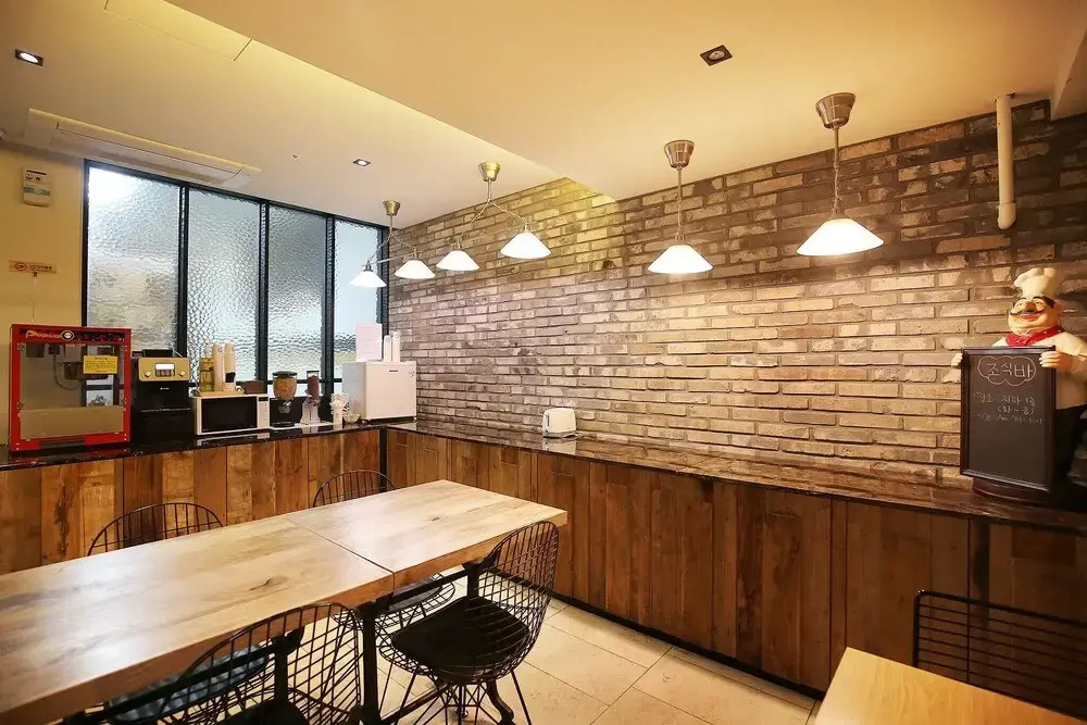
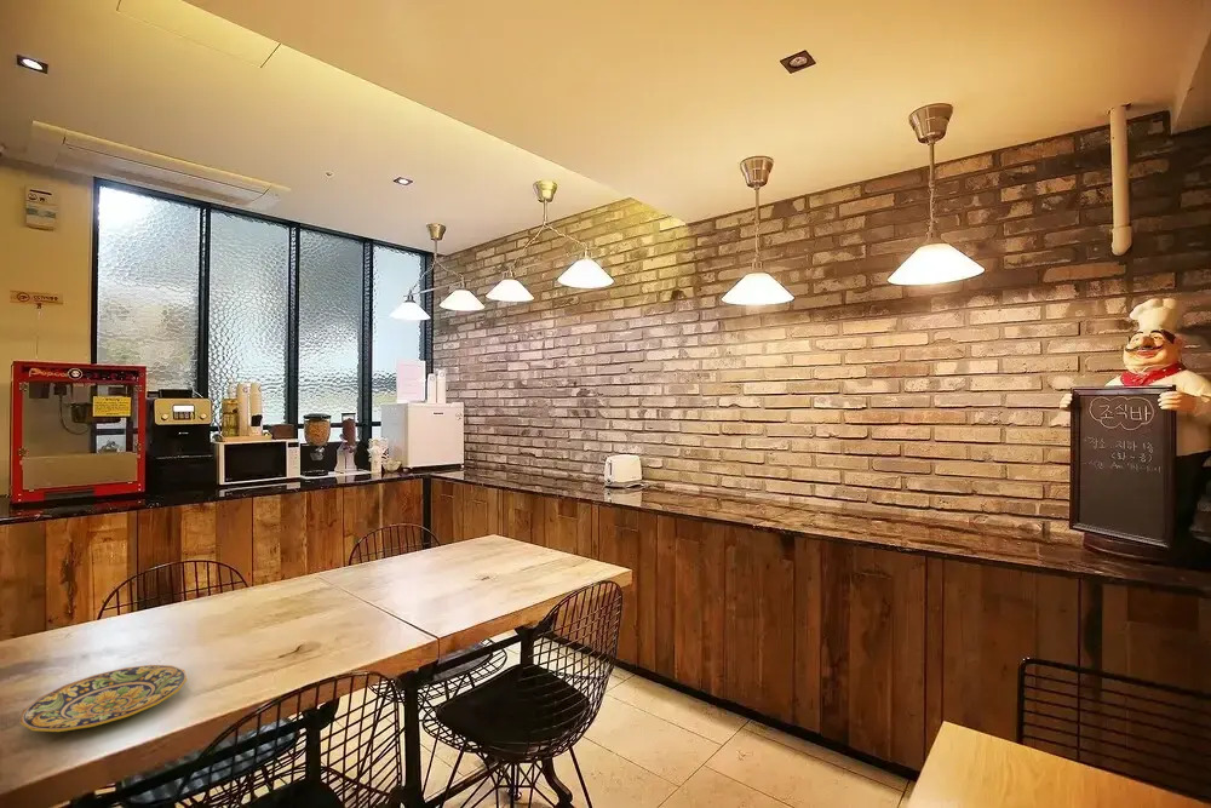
+ plate (109, 700)
